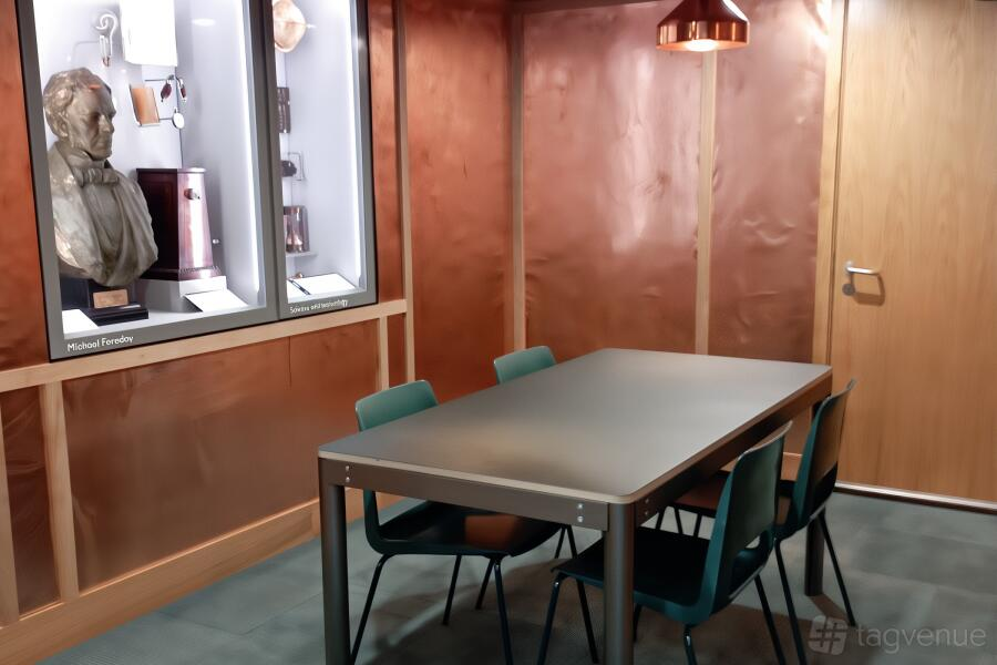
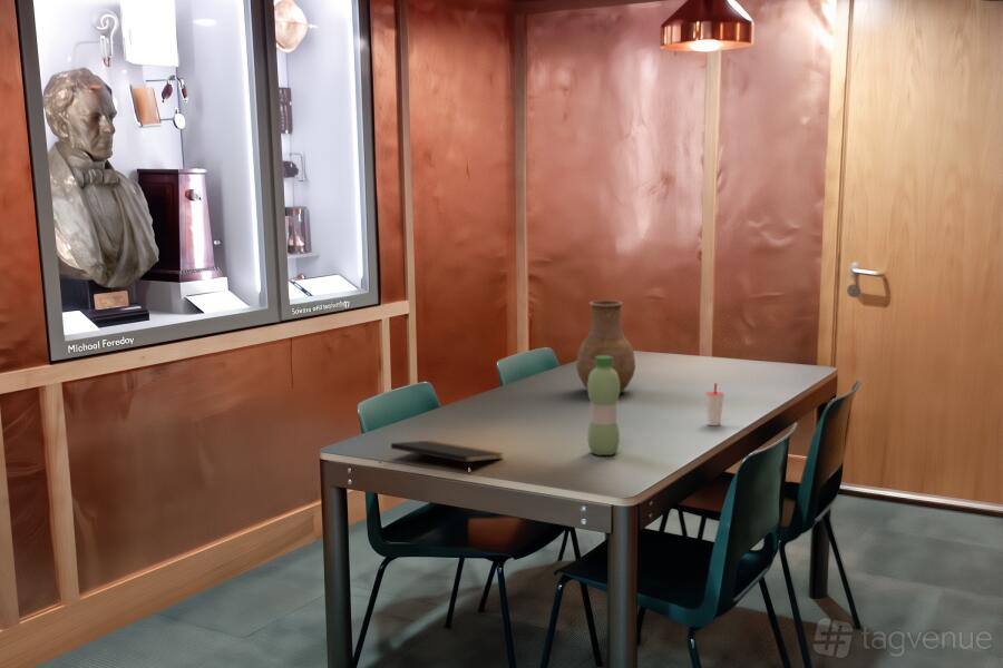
+ water bottle (603, 405)
+ cup (713, 403)
+ vase (605, 347)
+ notepad (447, 451)
